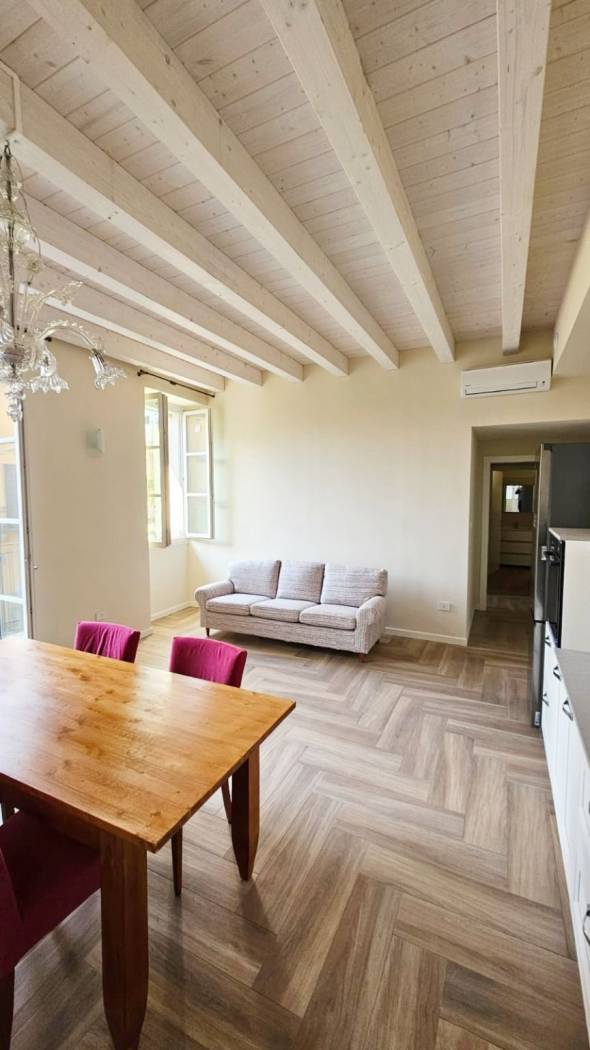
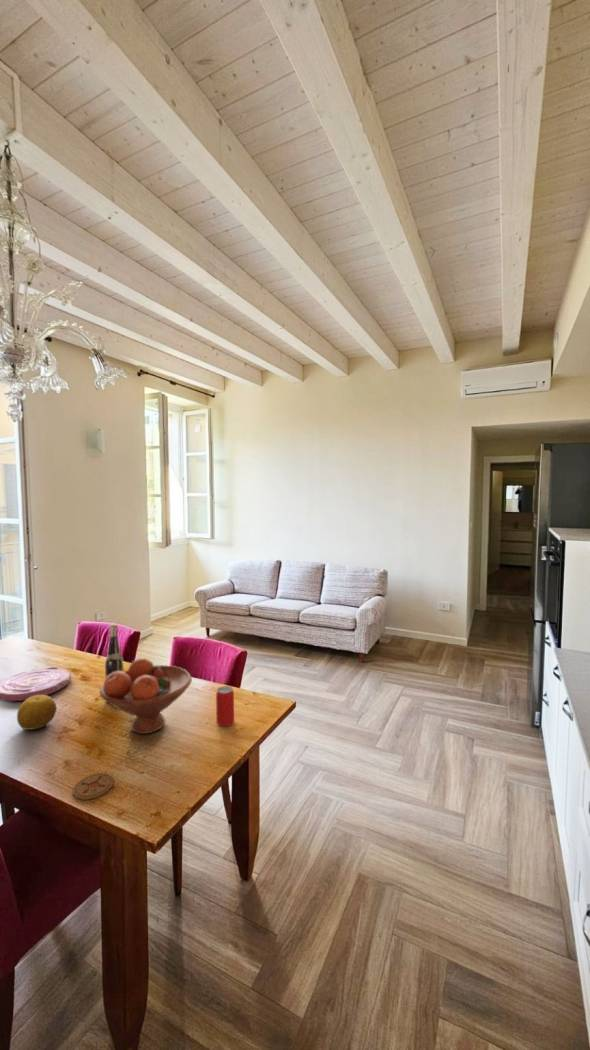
+ beverage can (225, 705)
+ coaster (93, 786)
+ wine bottle (114, 662)
+ plate (33, 682)
+ fruit (36, 711)
+ fruit bowl (147, 695)
